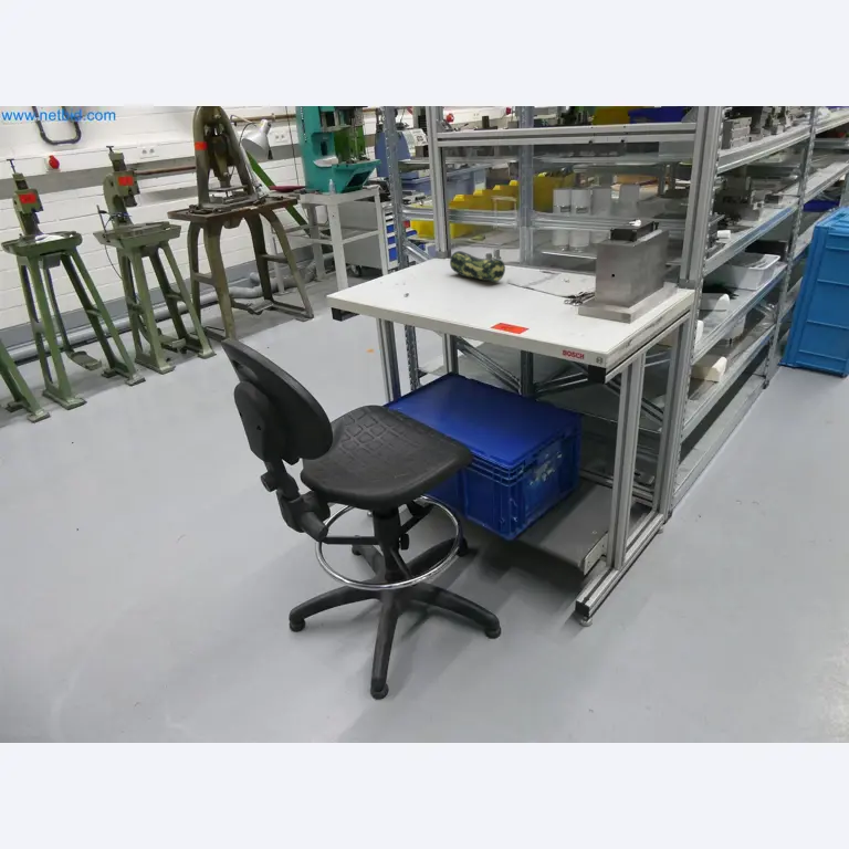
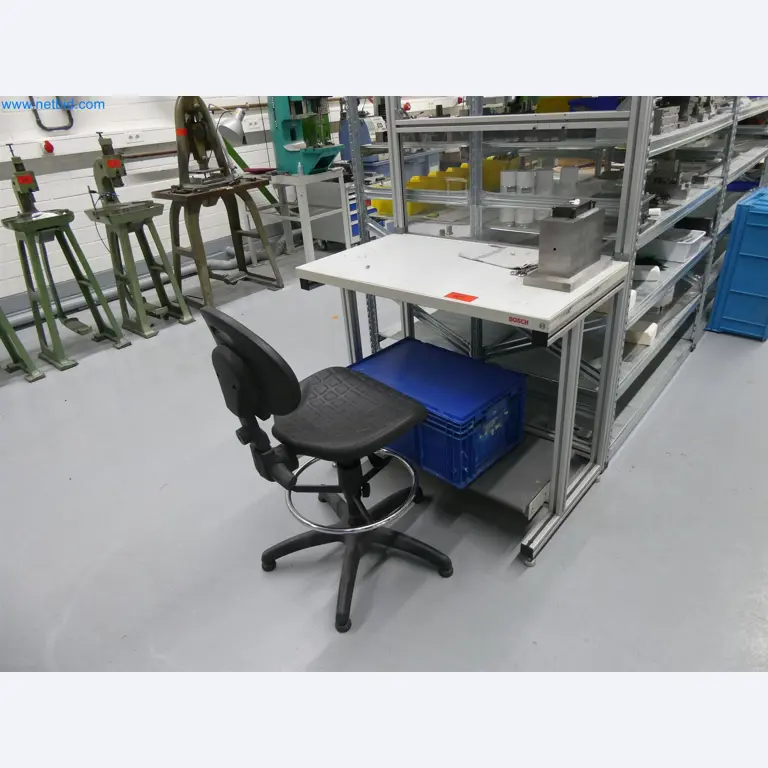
- pencil case (478, 266)
